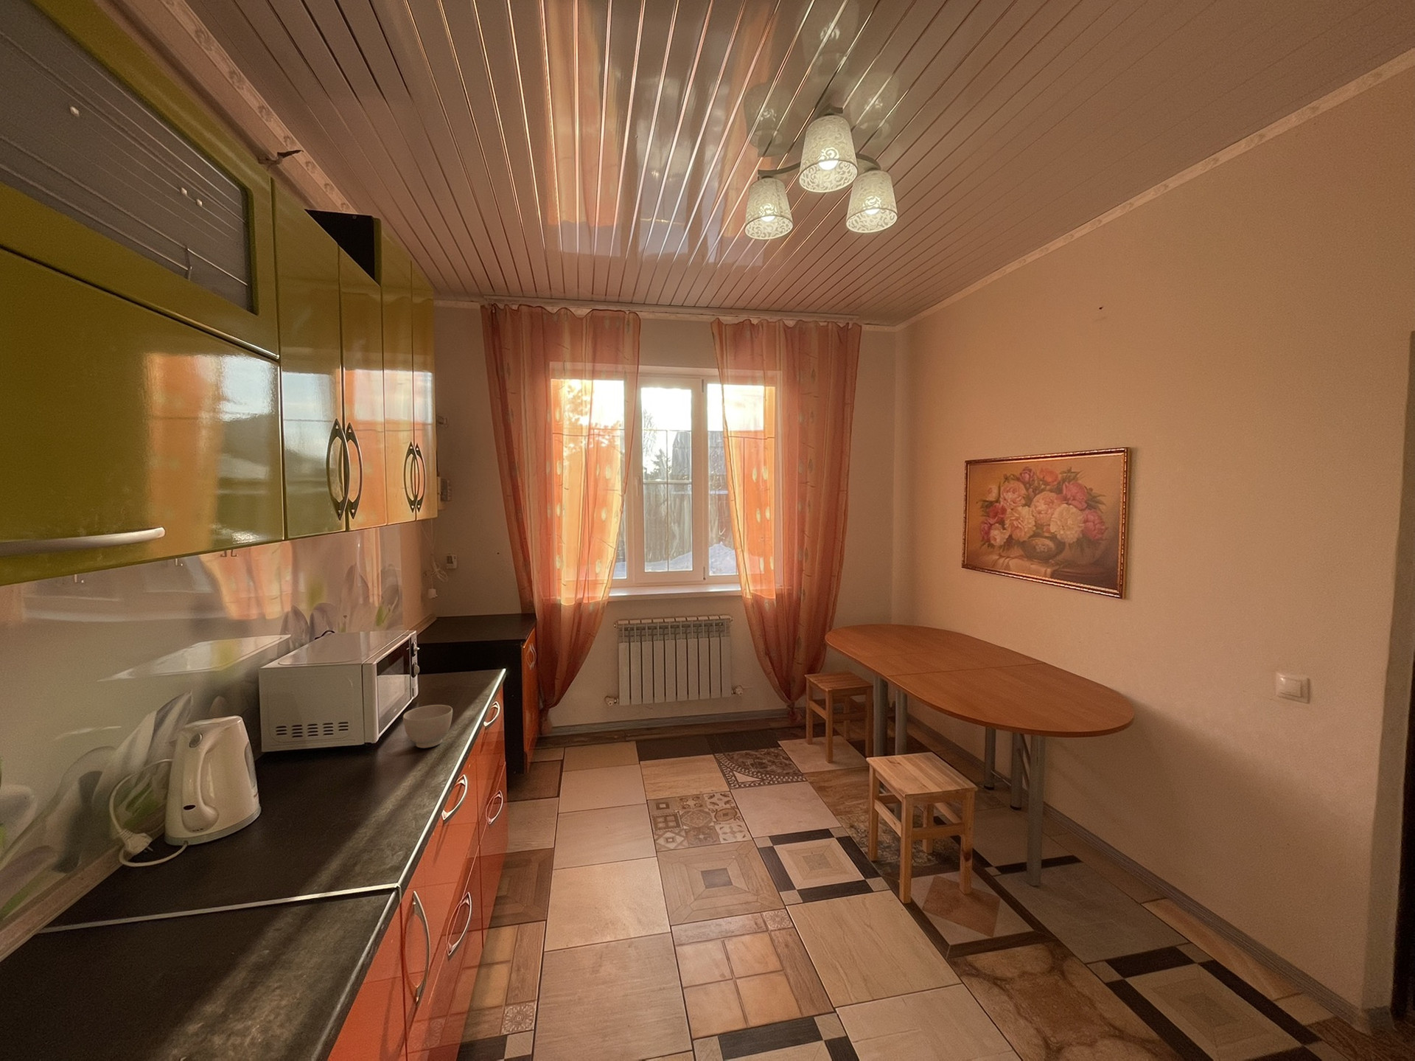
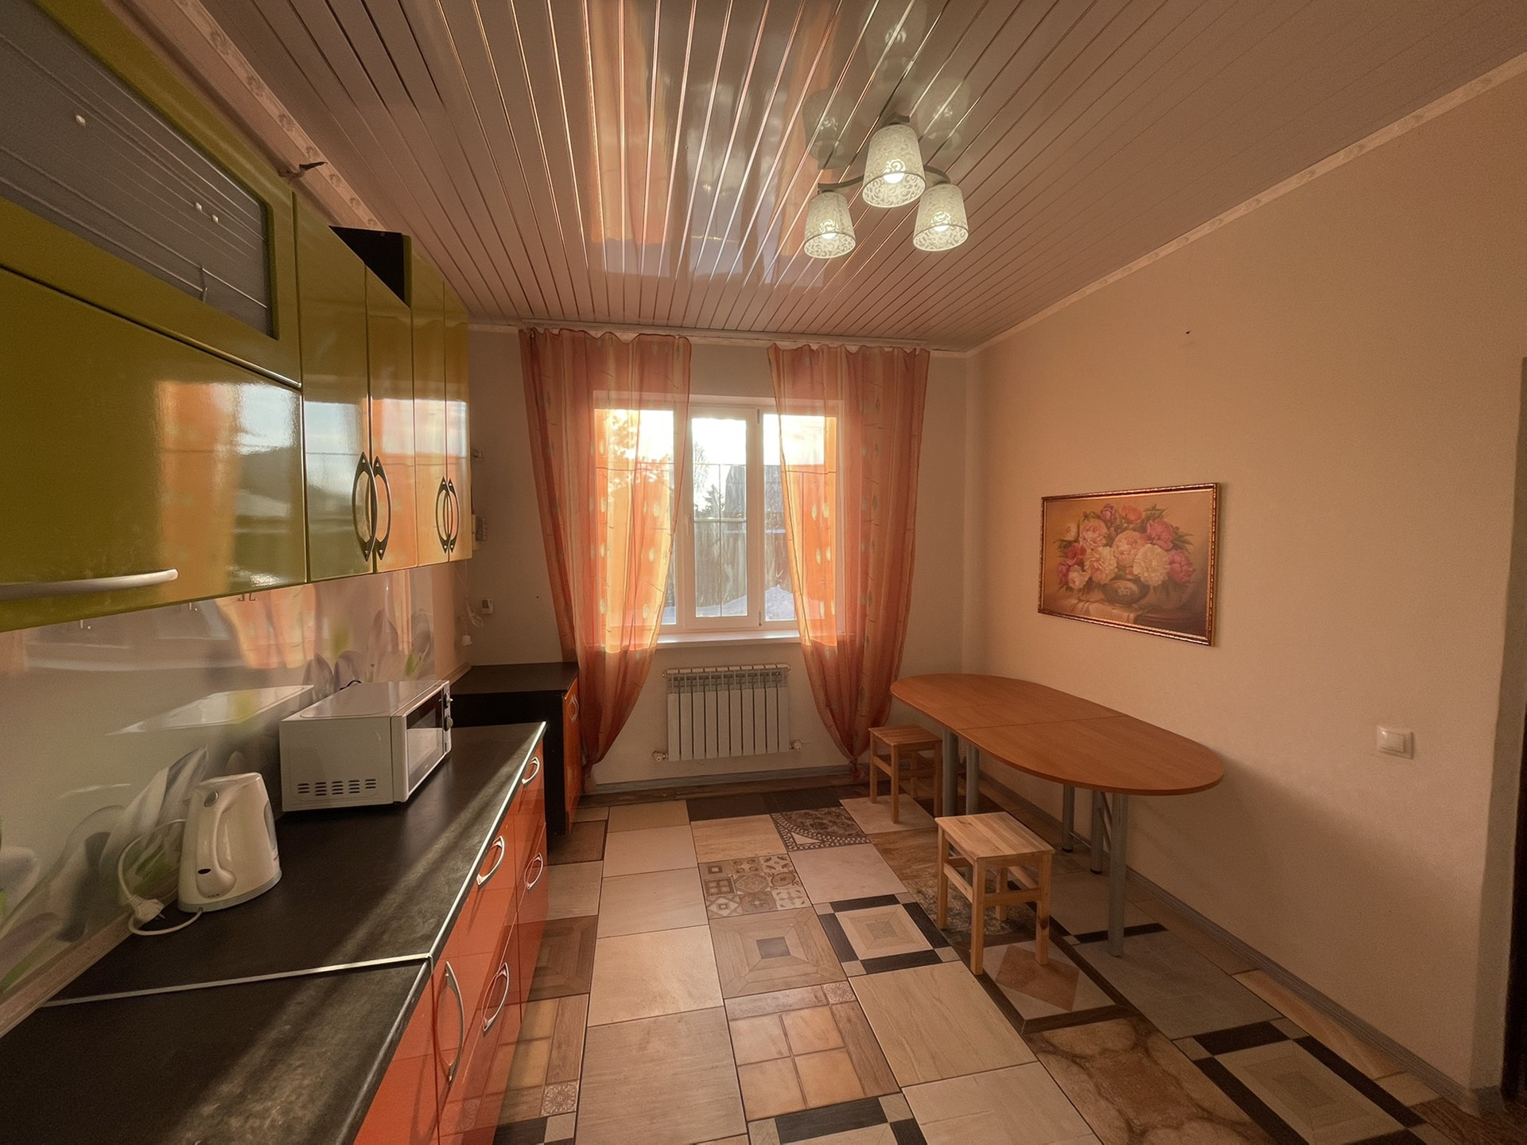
- bowl (428, 727)
